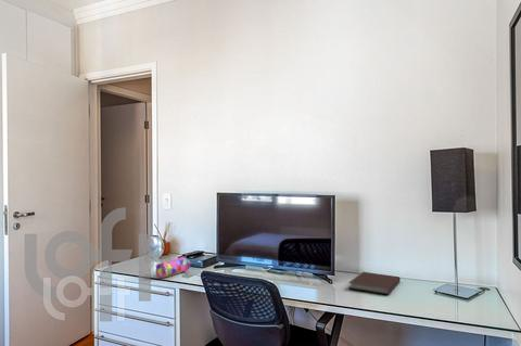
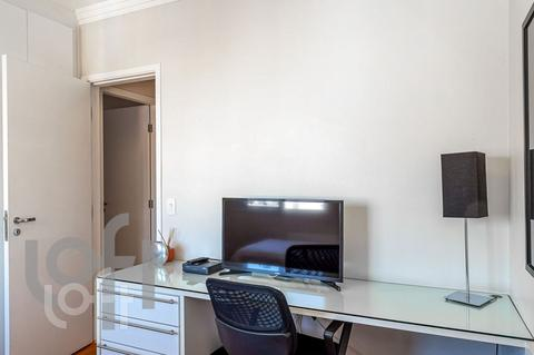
- pencil case (173, 267)
- notebook (374, 282)
